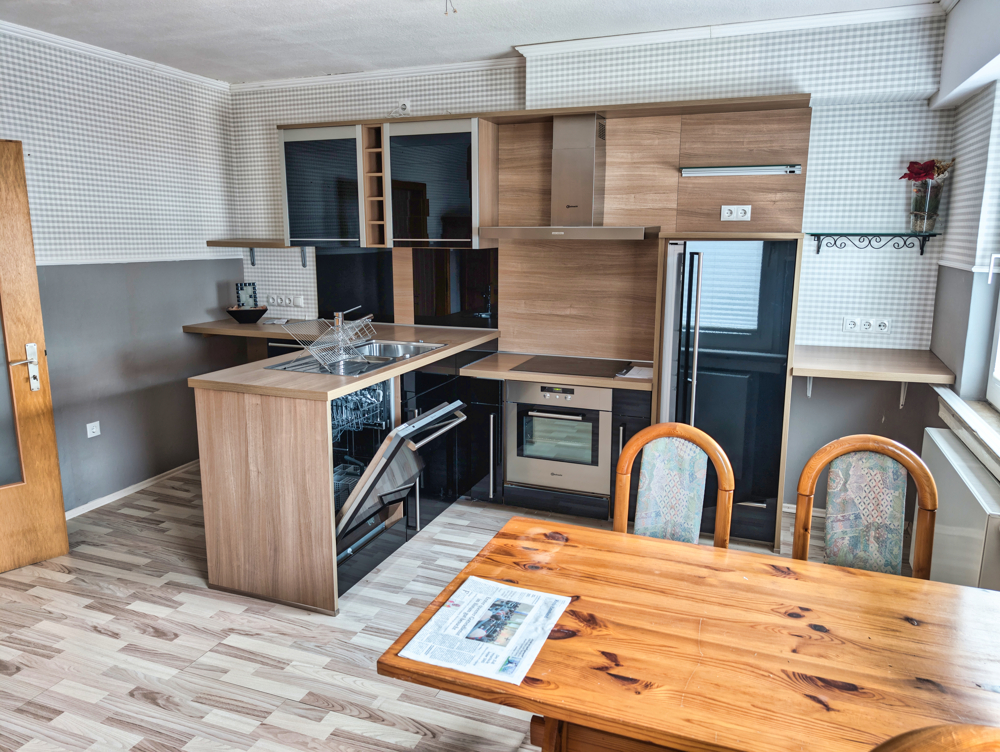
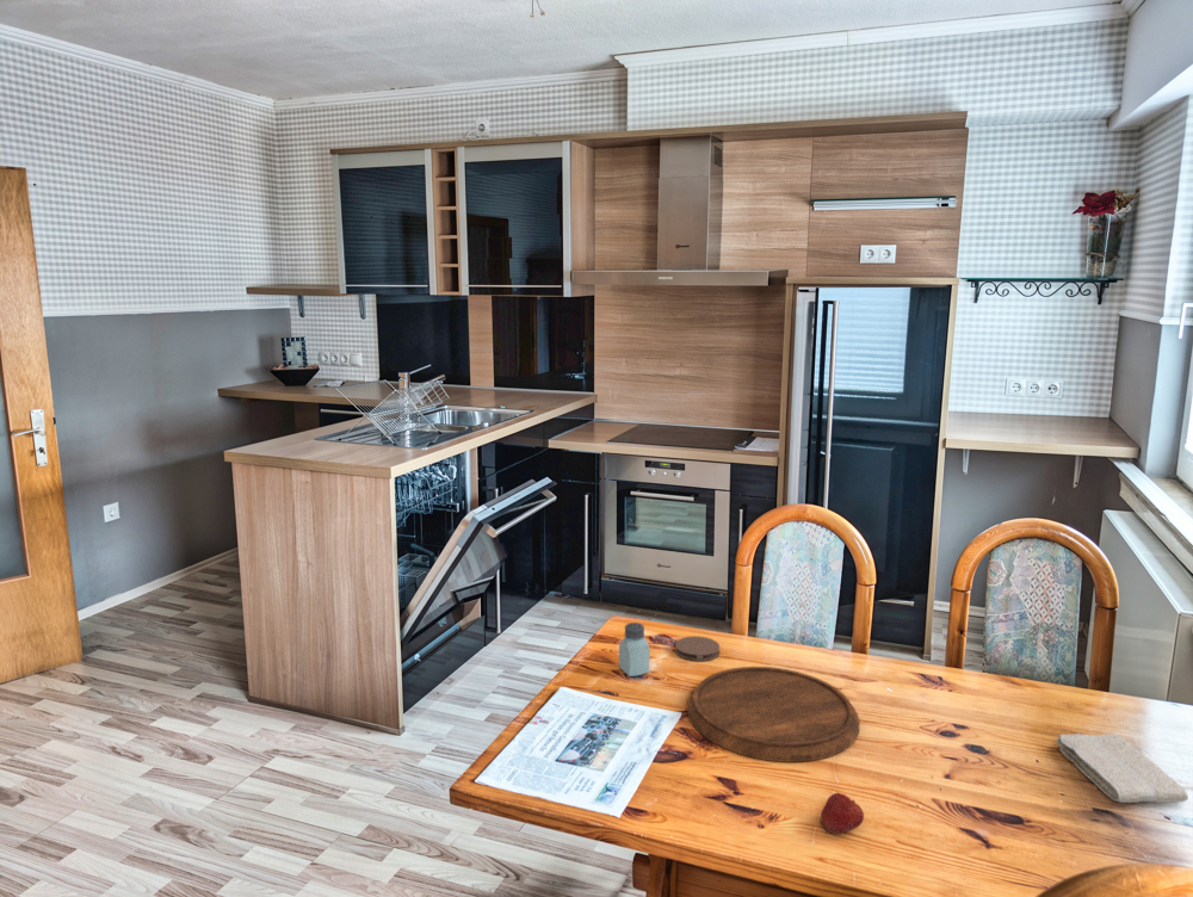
+ washcloth (1117, 765)
+ saltshaker (633, 648)
+ fruit (841, 811)
+ coaster (697, 648)
+ cutting board (771, 707)
